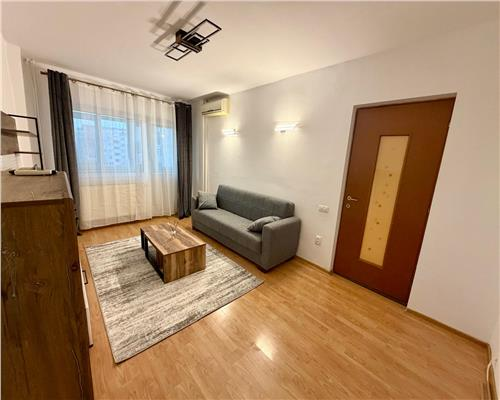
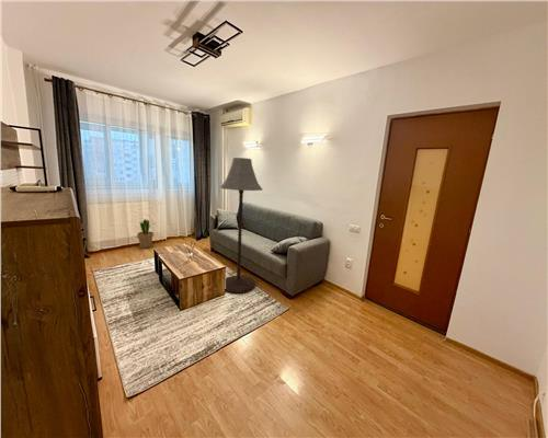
+ potted plant (146, 232)
+ floor lamp (240, 224)
